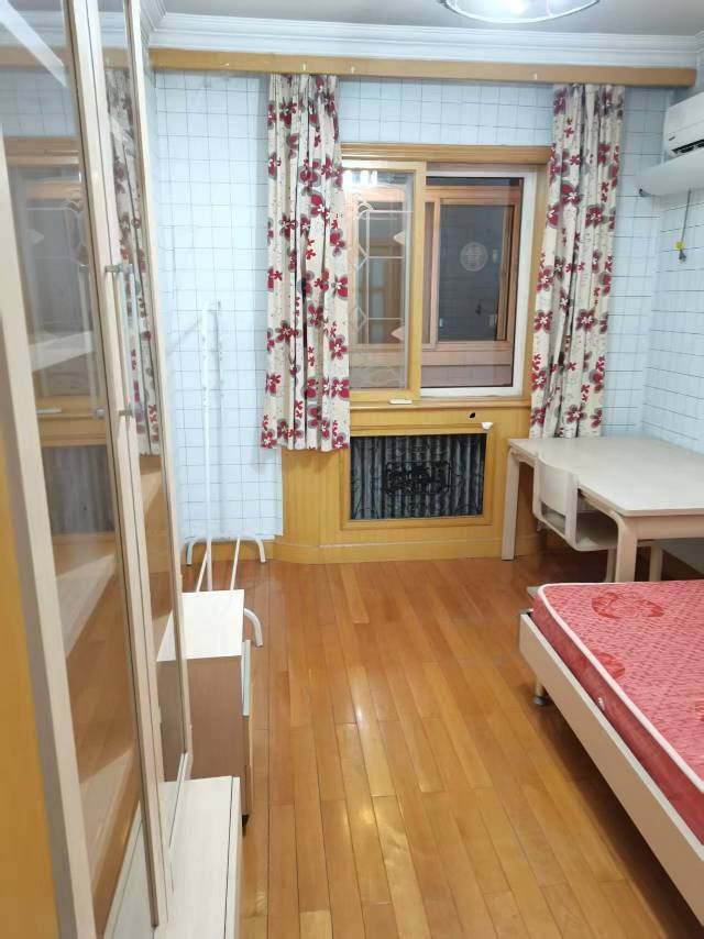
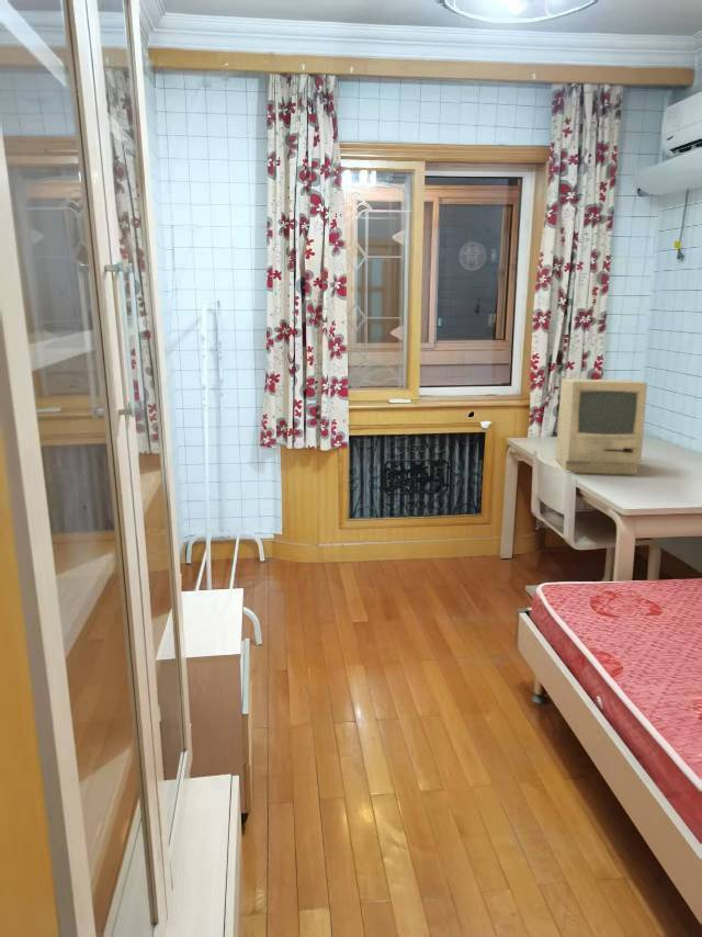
+ computer monitor (599, 422)
